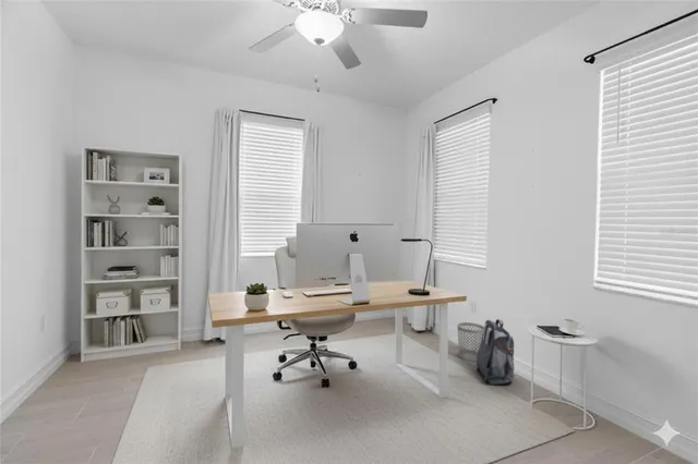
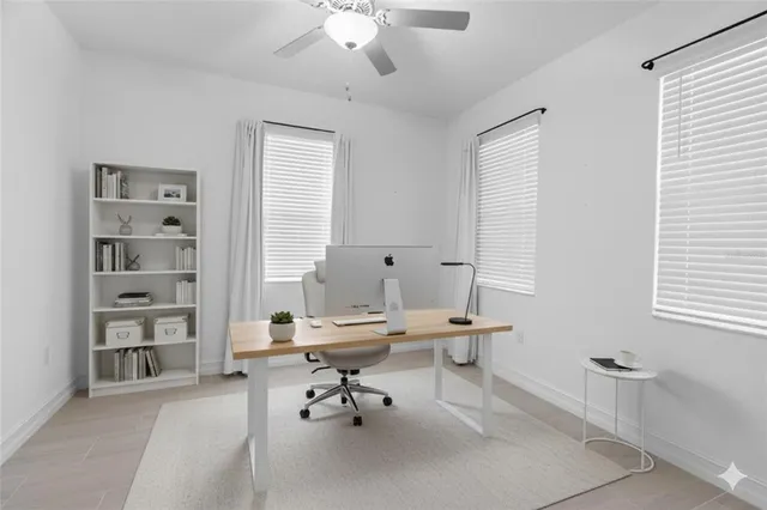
- backpack (493, 347)
- wastebasket (470, 341)
